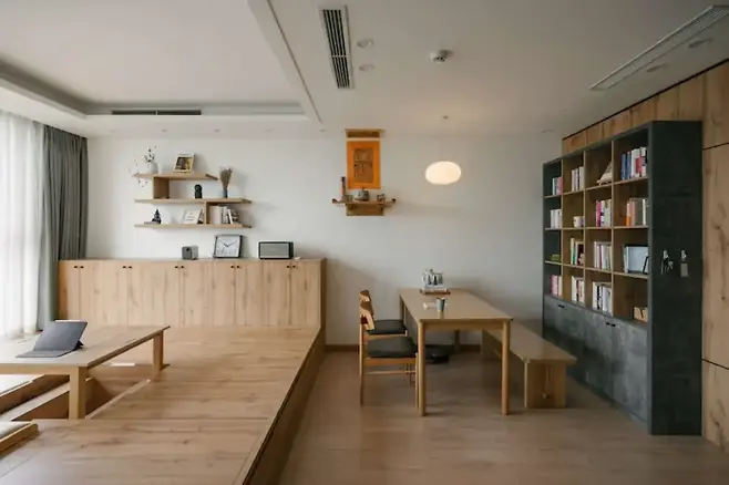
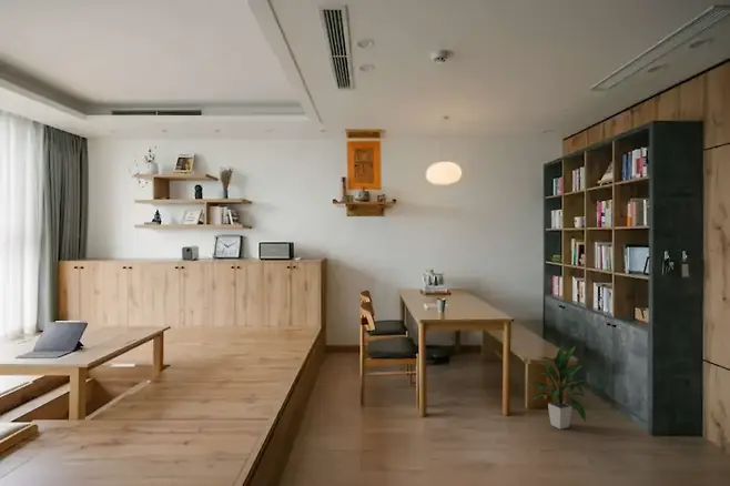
+ indoor plant (560, 386)
